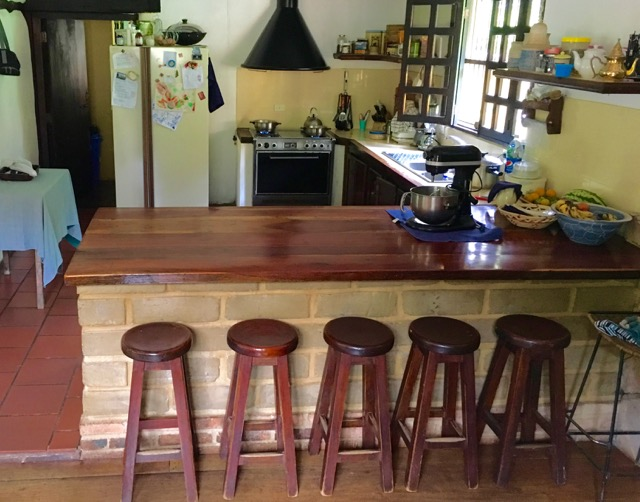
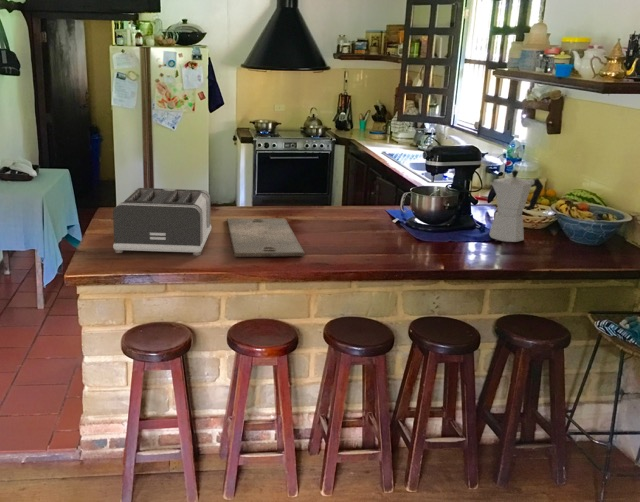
+ cutting board (262, 235)
+ moka pot (514, 204)
+ toaster (165, 217)
